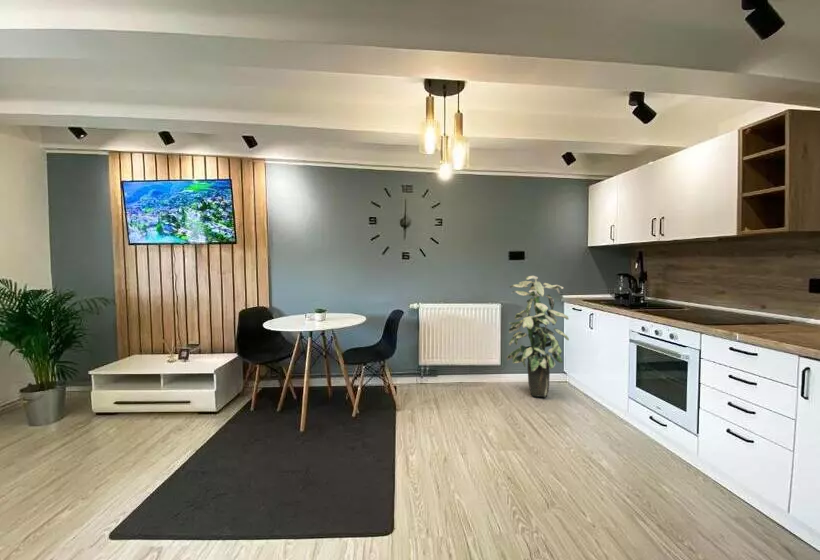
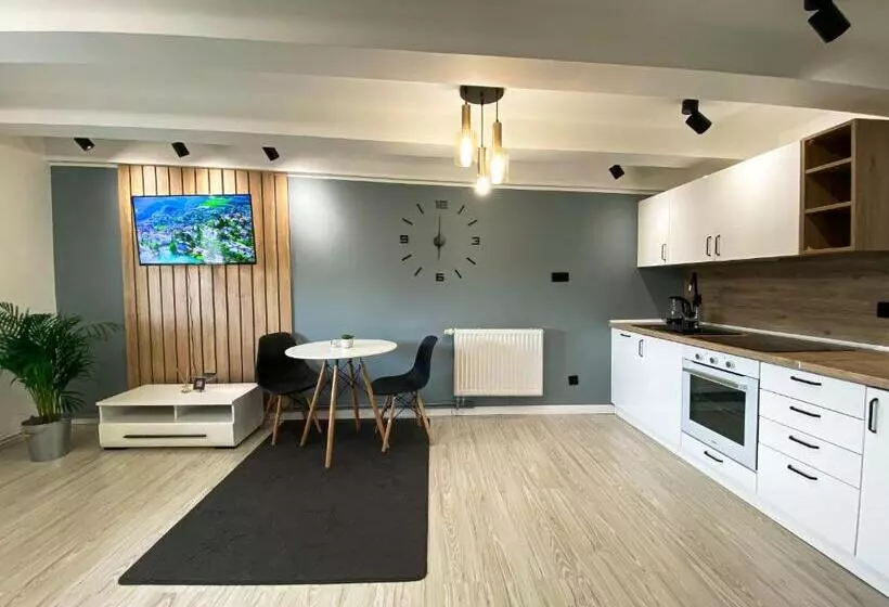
- indoor plant (535, 335)
